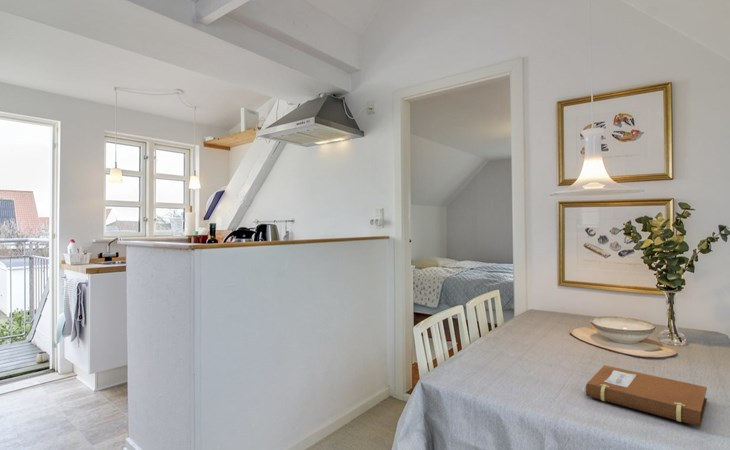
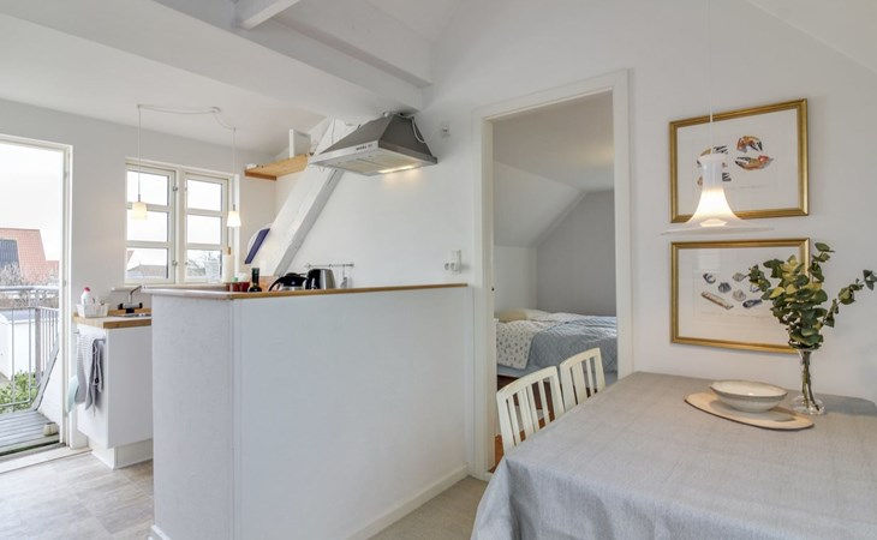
- notebook (642, 391)
